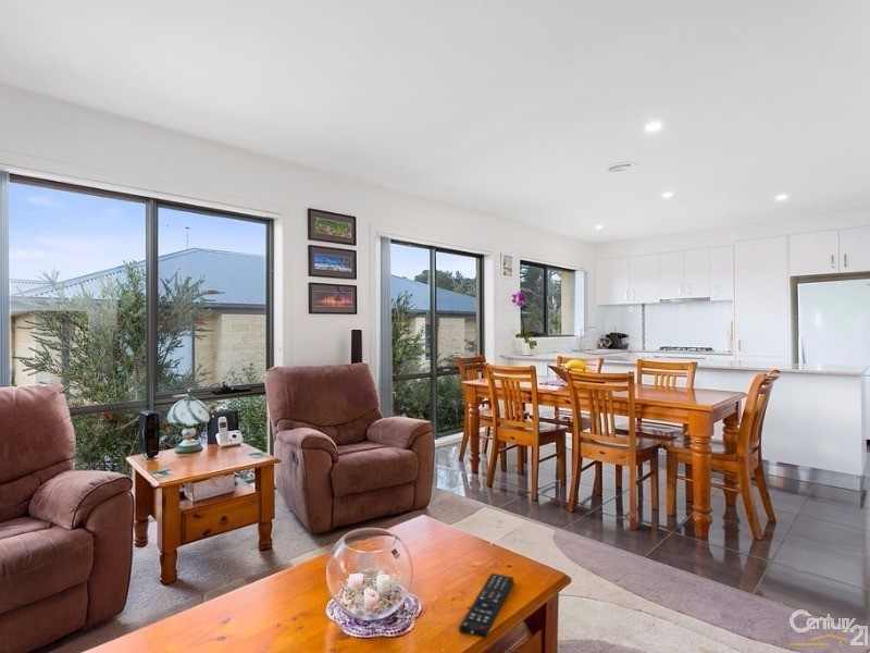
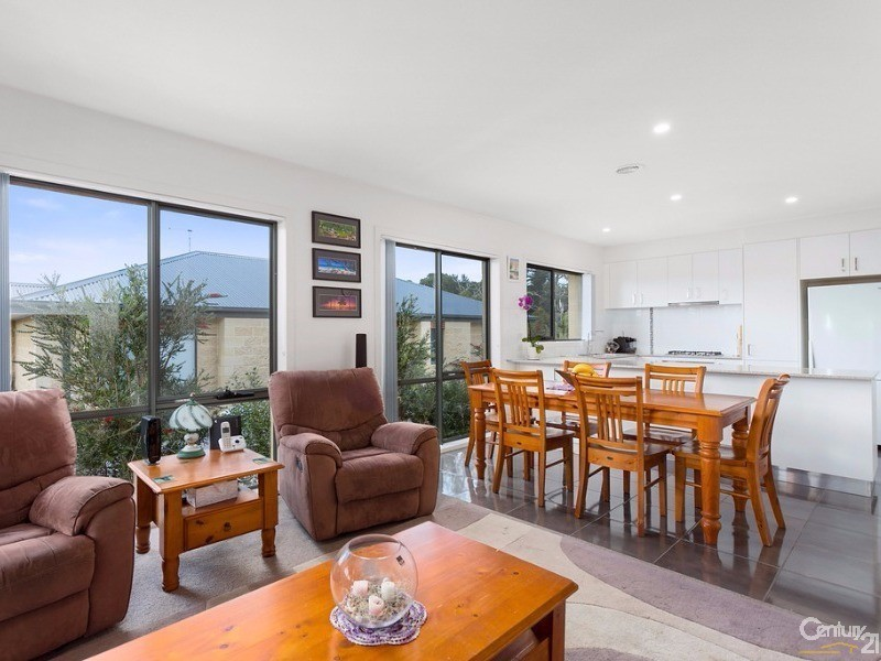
- remote control (488, 601)
